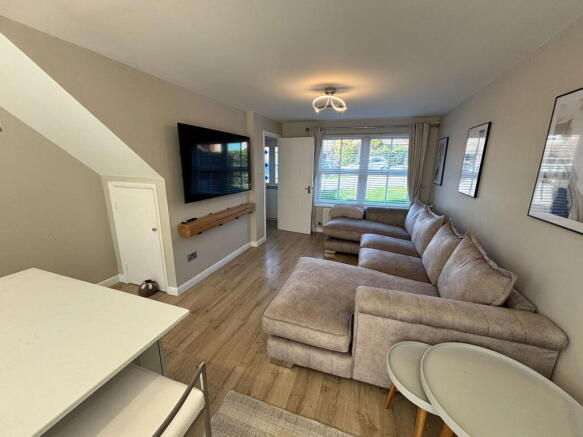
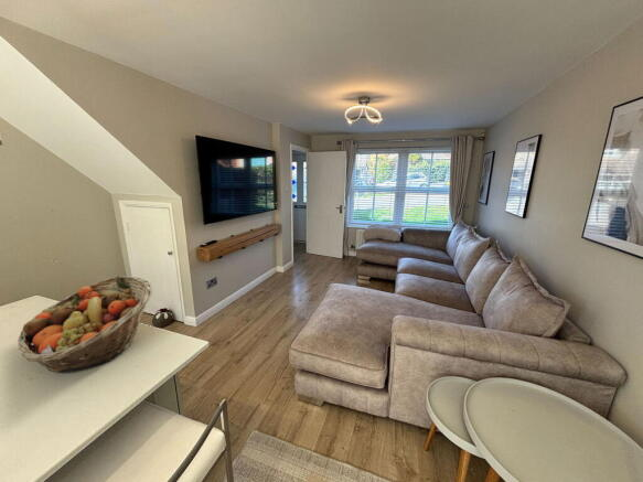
+ fruit basket (93, 318)
